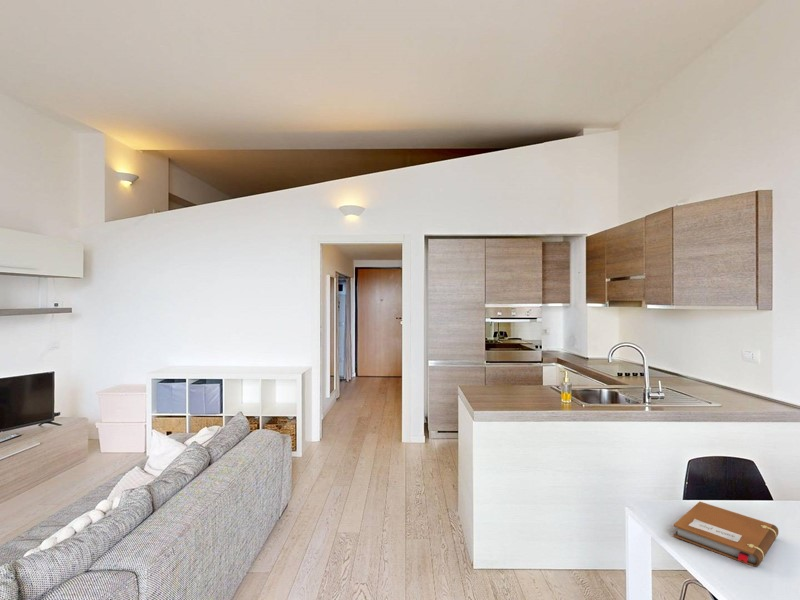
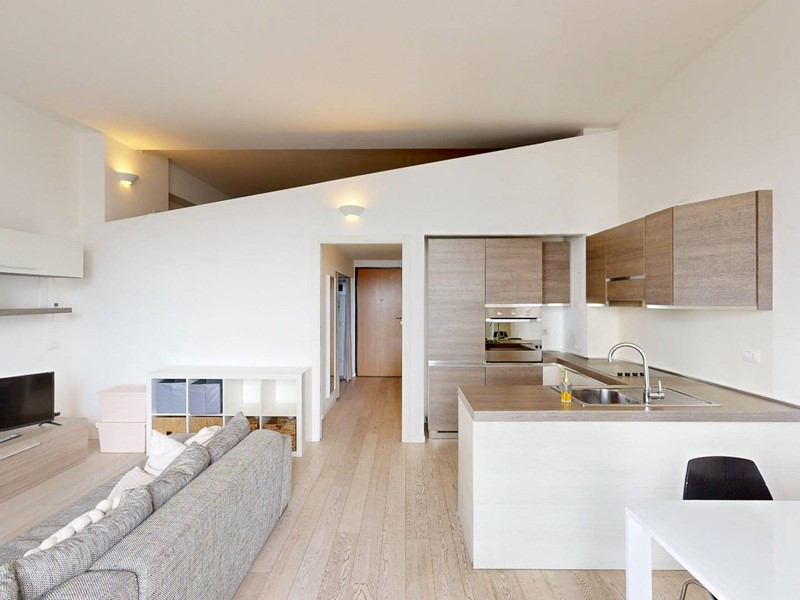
- notebook (725, 532)
